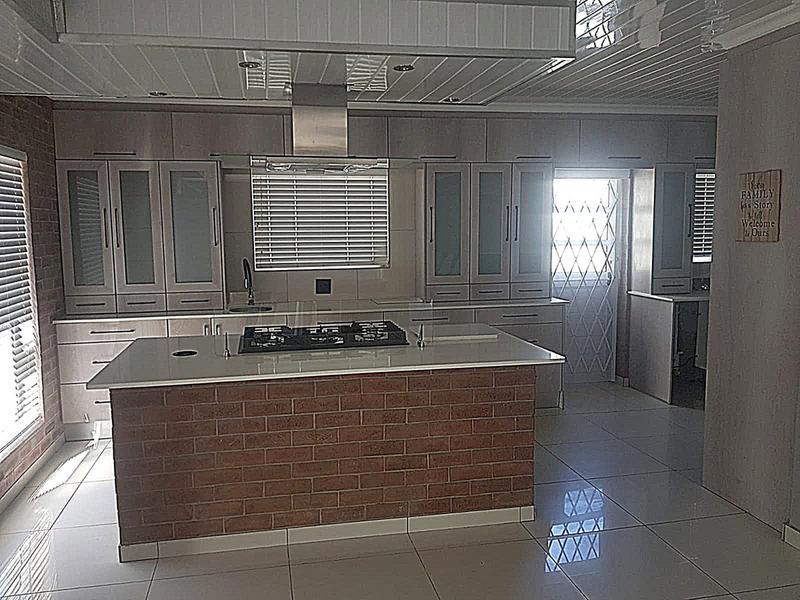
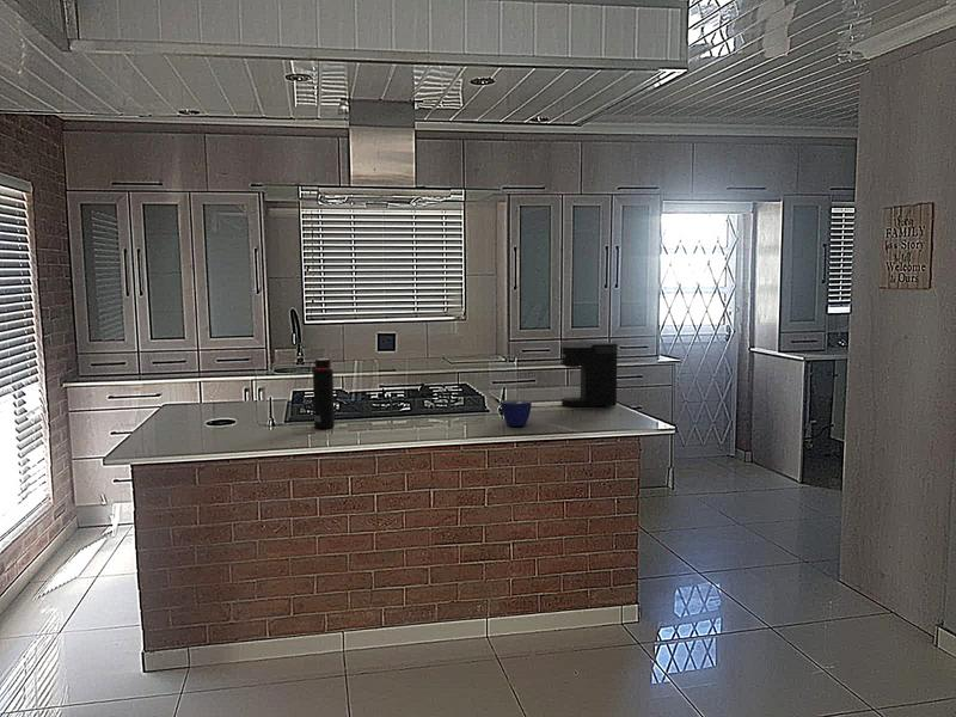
+ cup (514, 411)
+ water bottle (321, 392)
+ coffee maker (588, 373)
